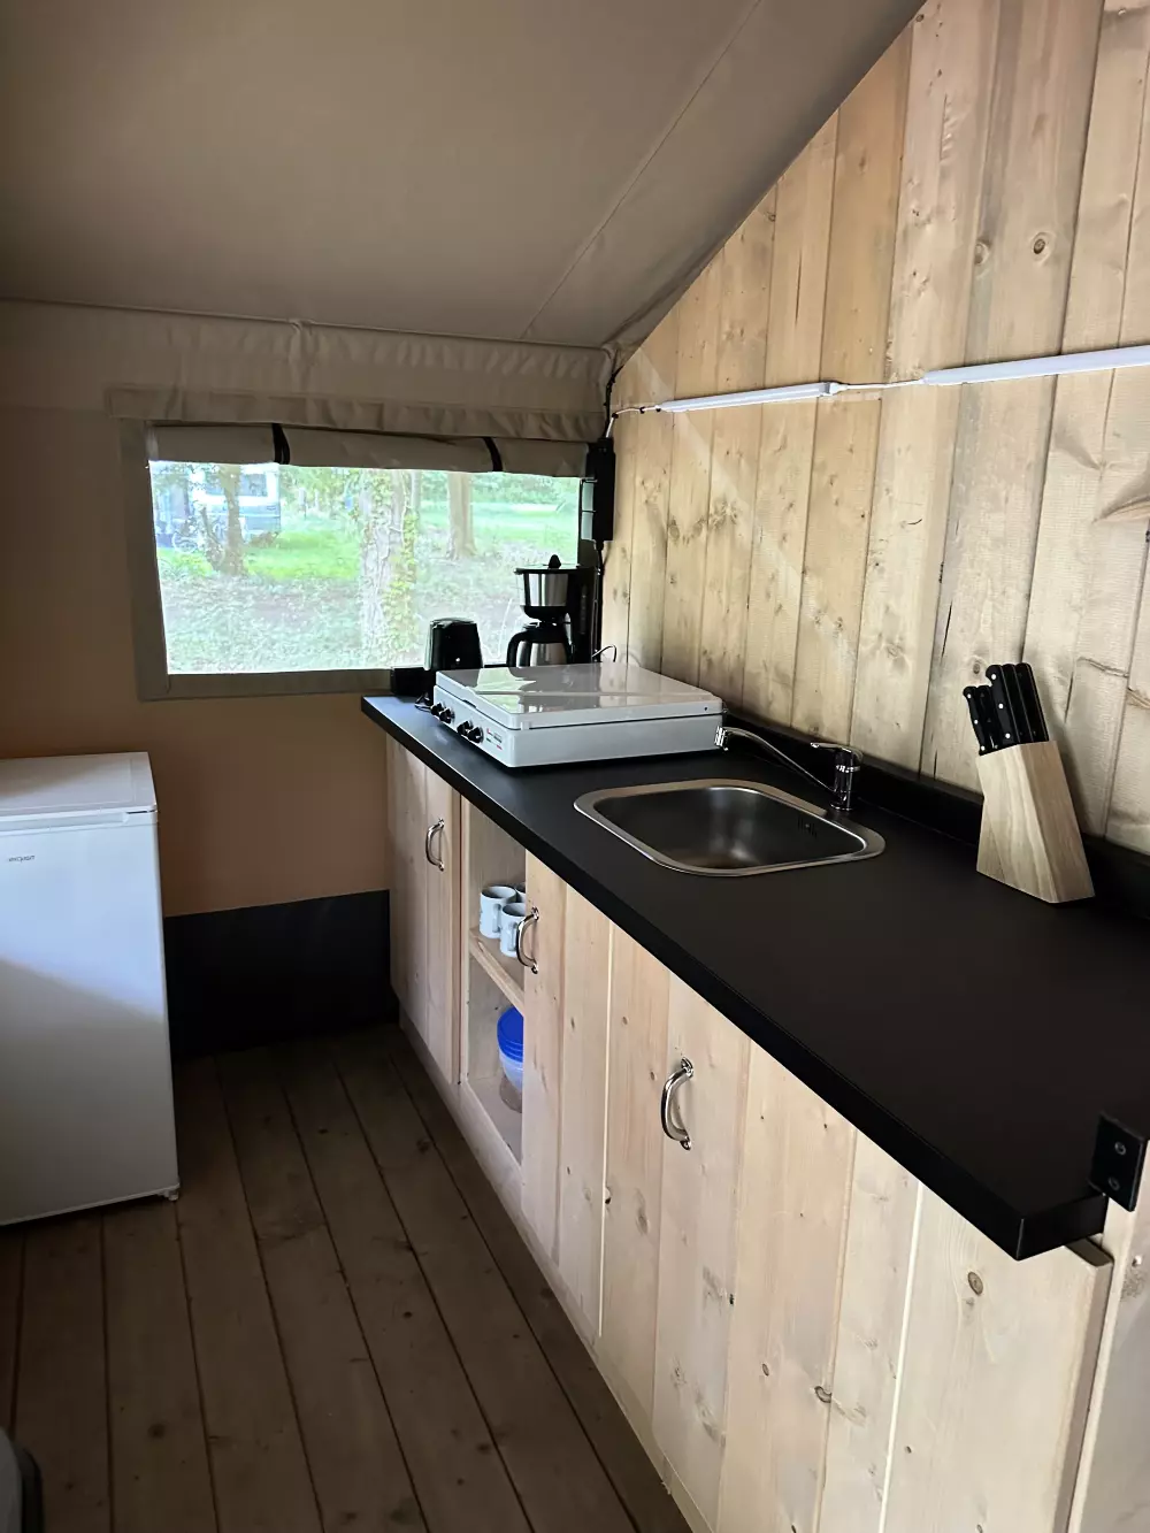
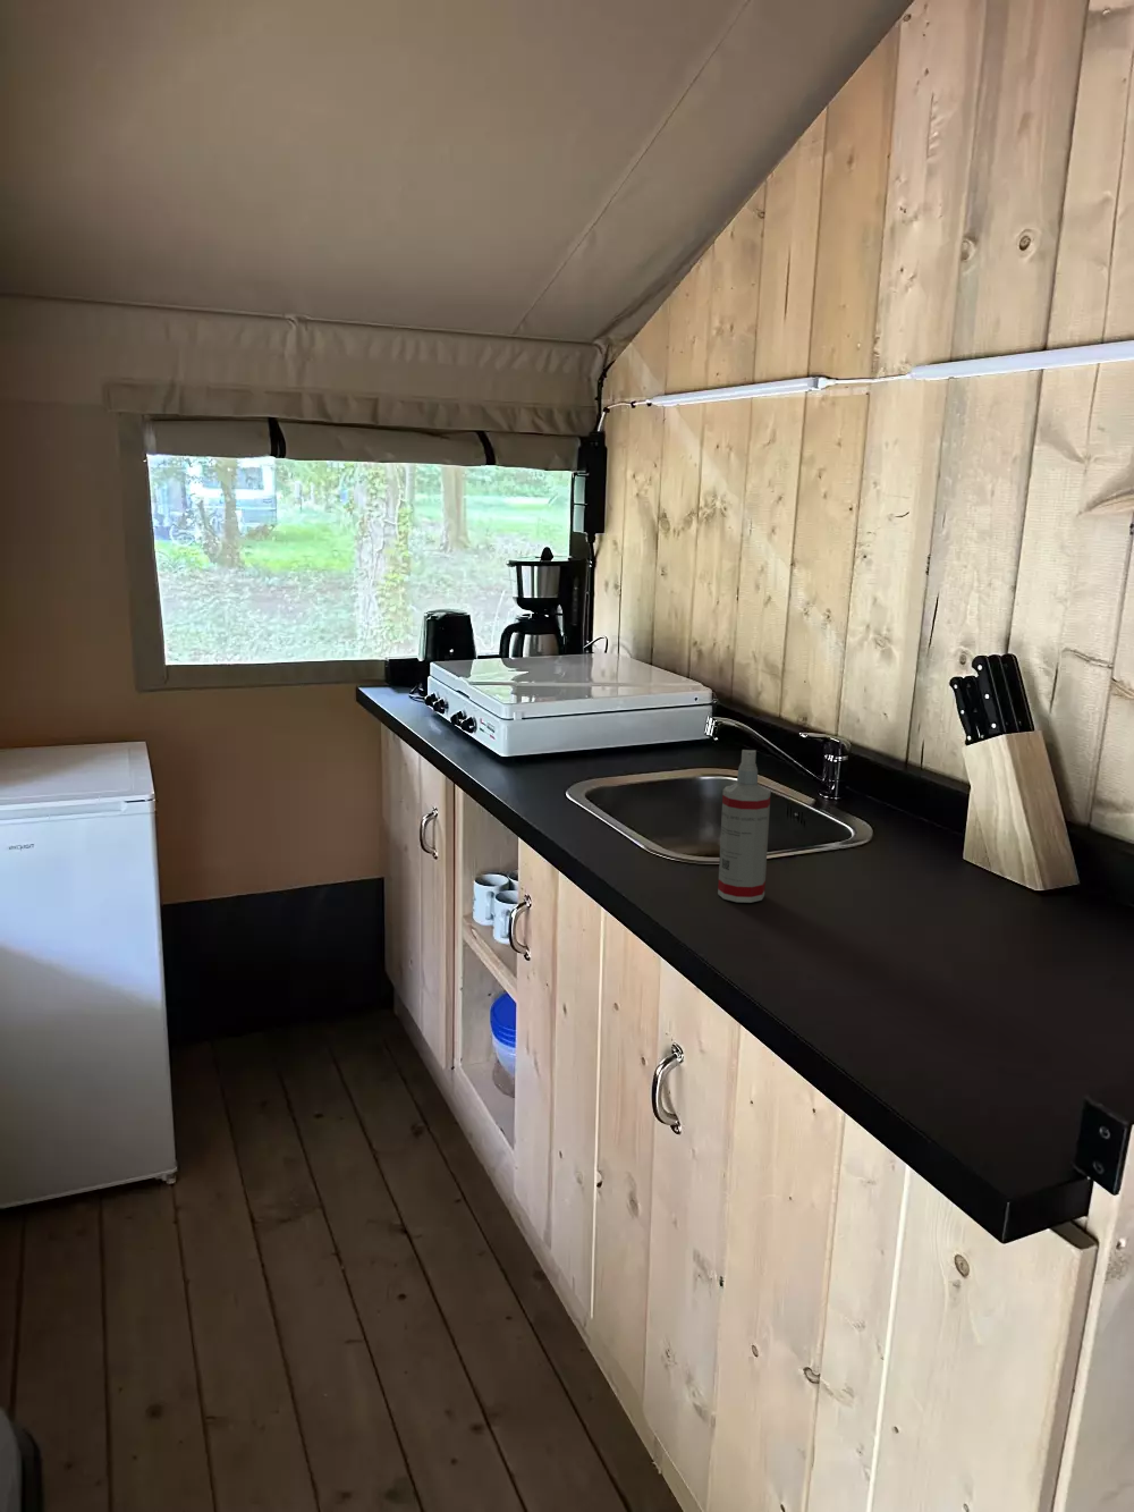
+ spray bottle (744, 823)
